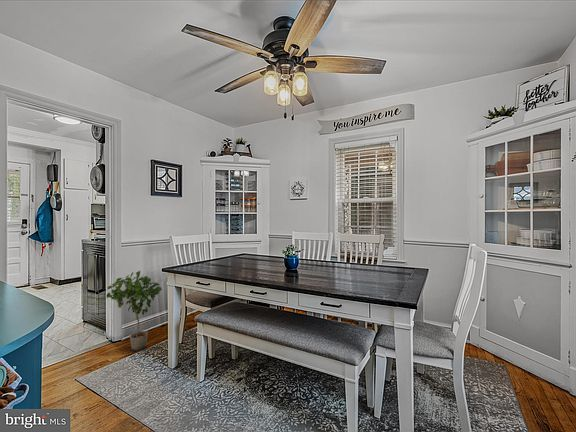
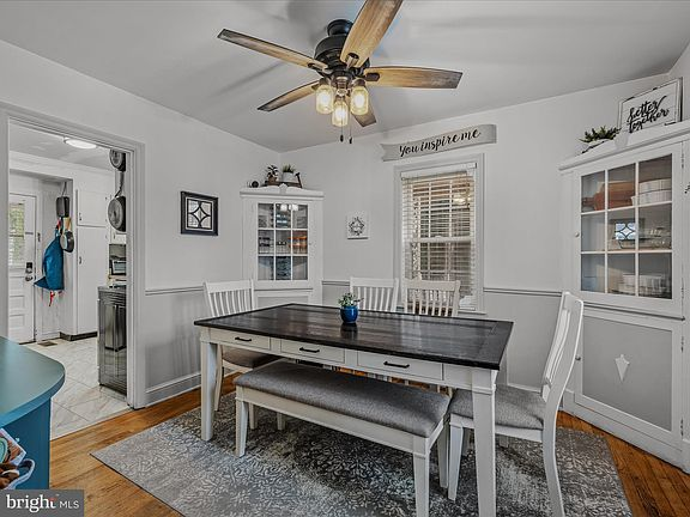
- potted plant (135, 311)
